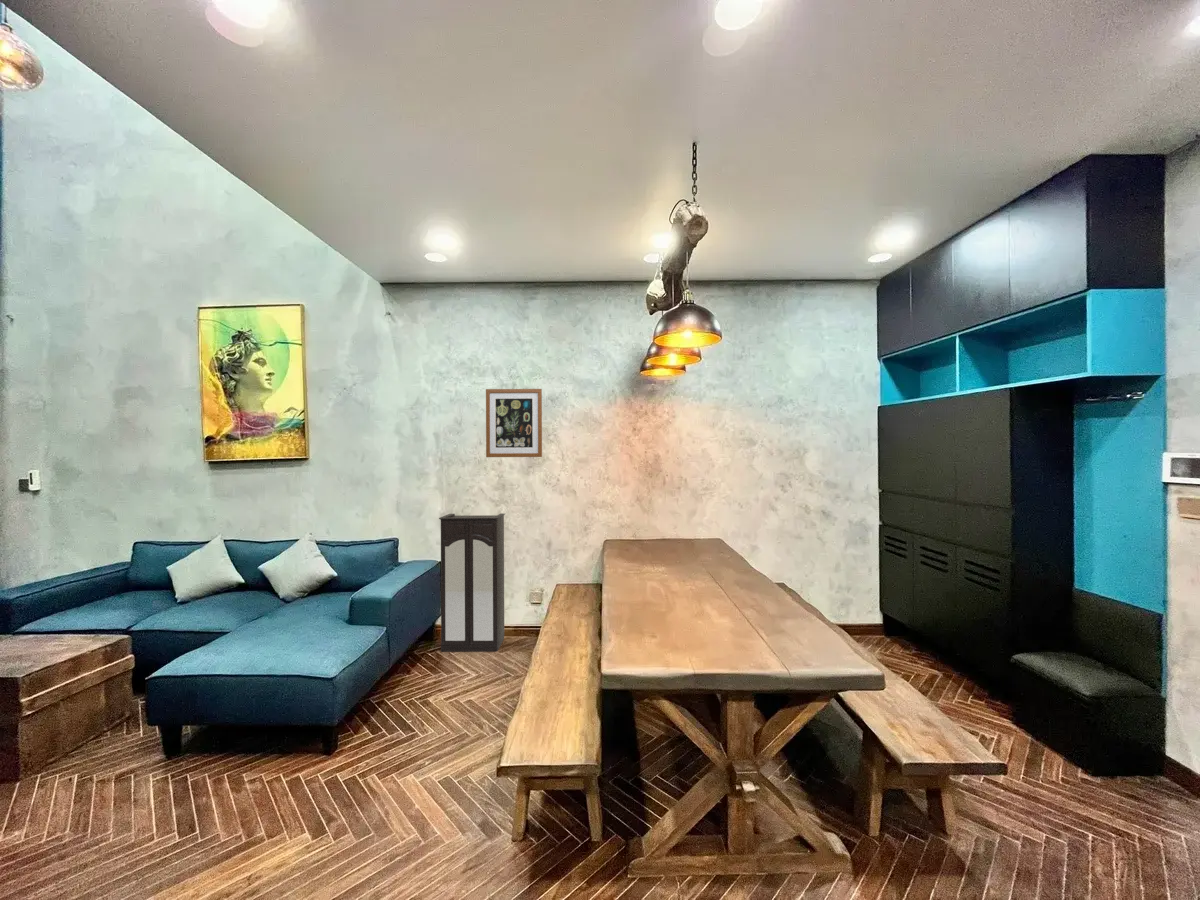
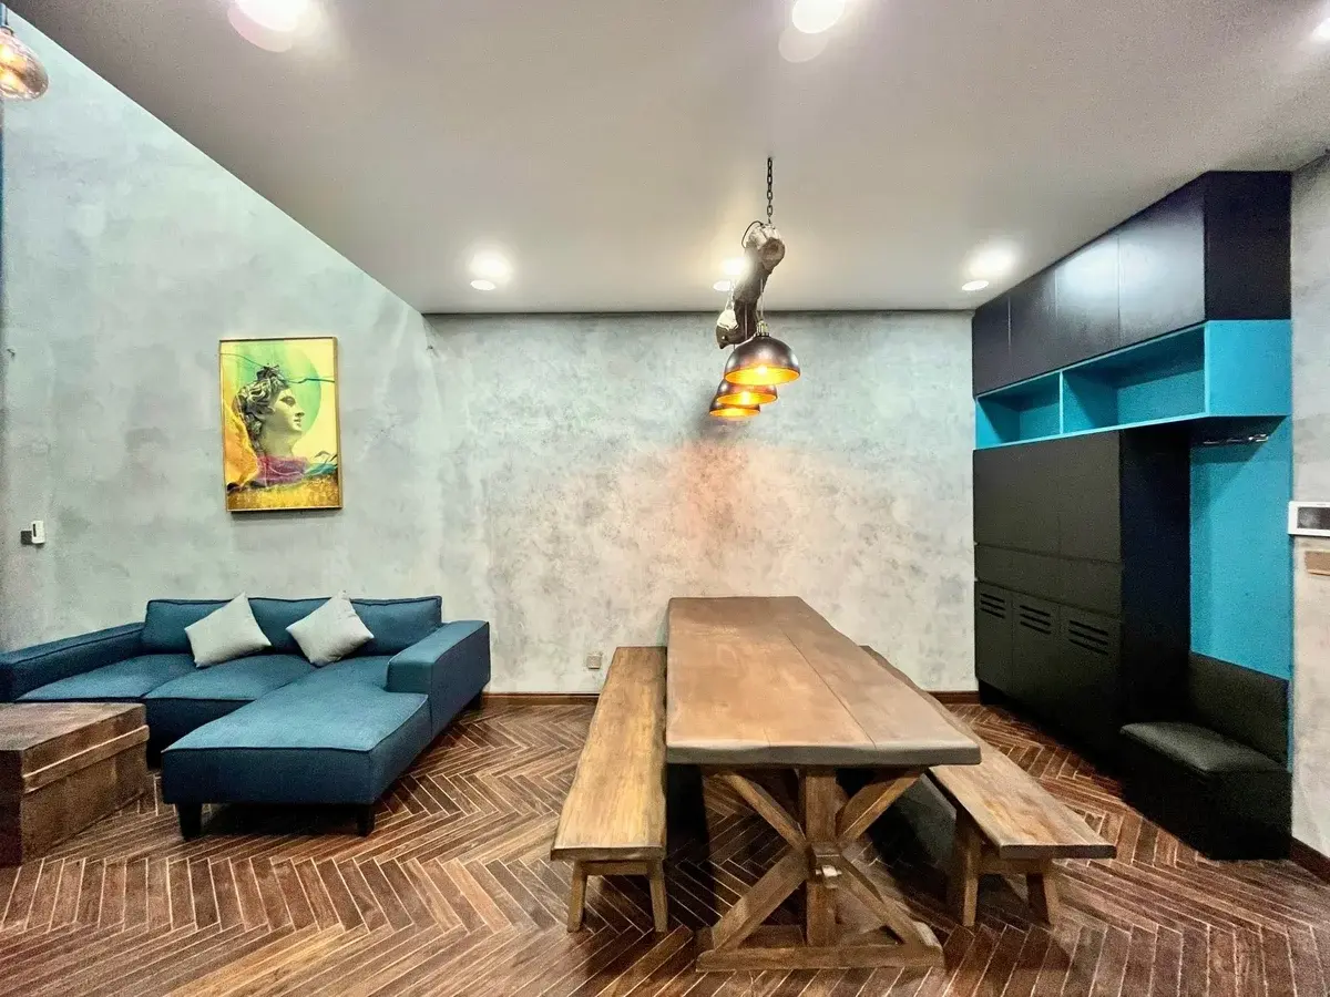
- wall art (513, 423)
- cabinet (473, 580)
